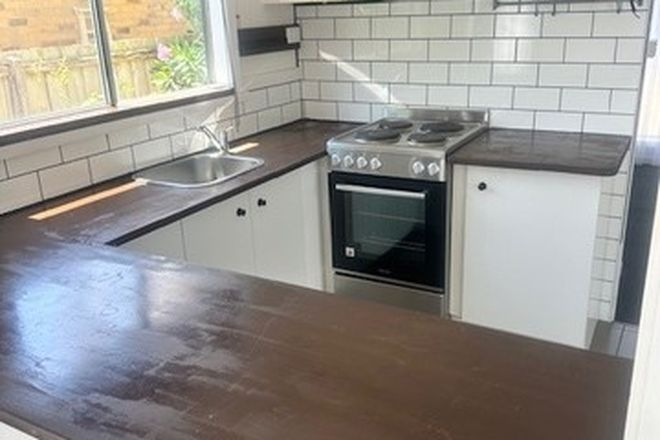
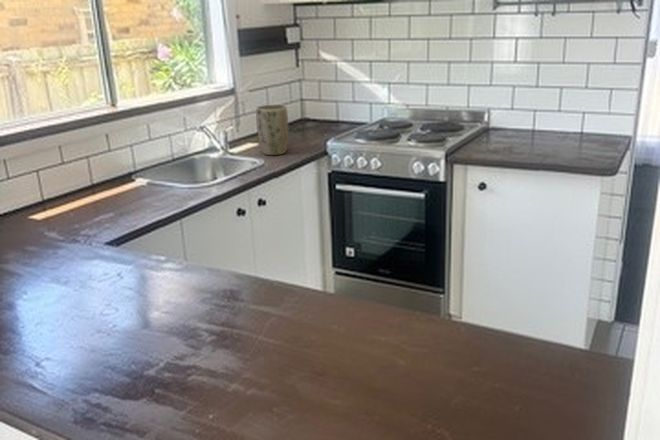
+ plant pot (272, 130)
